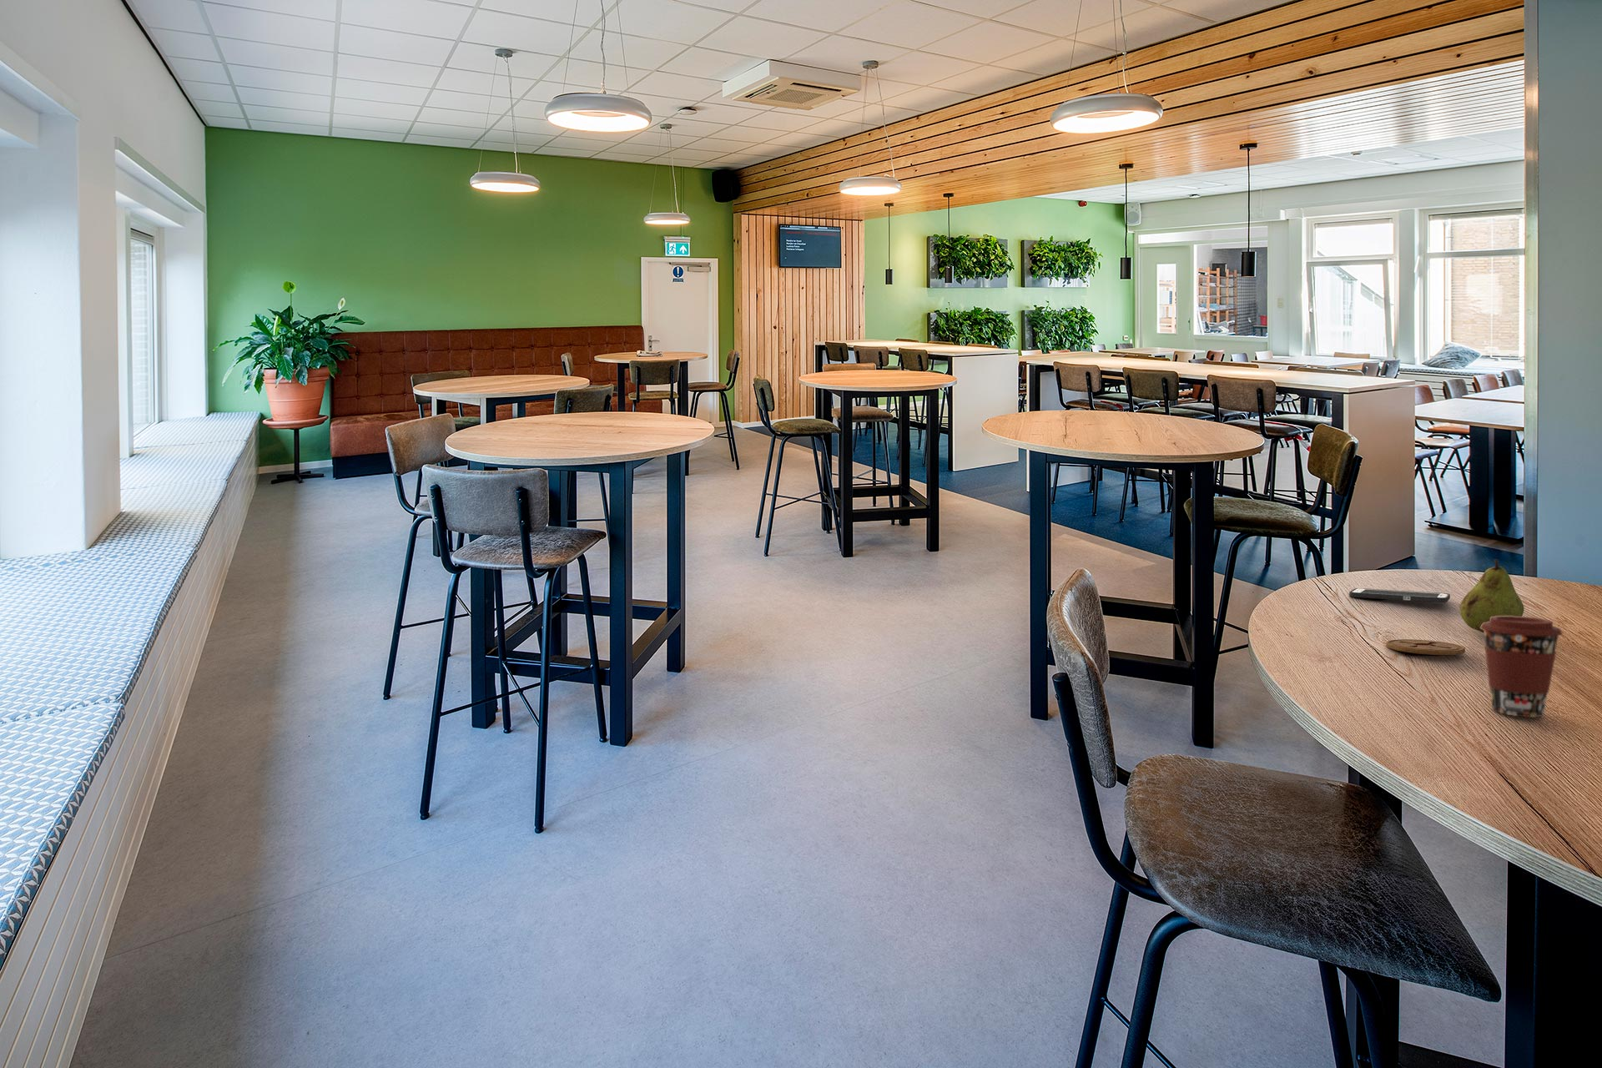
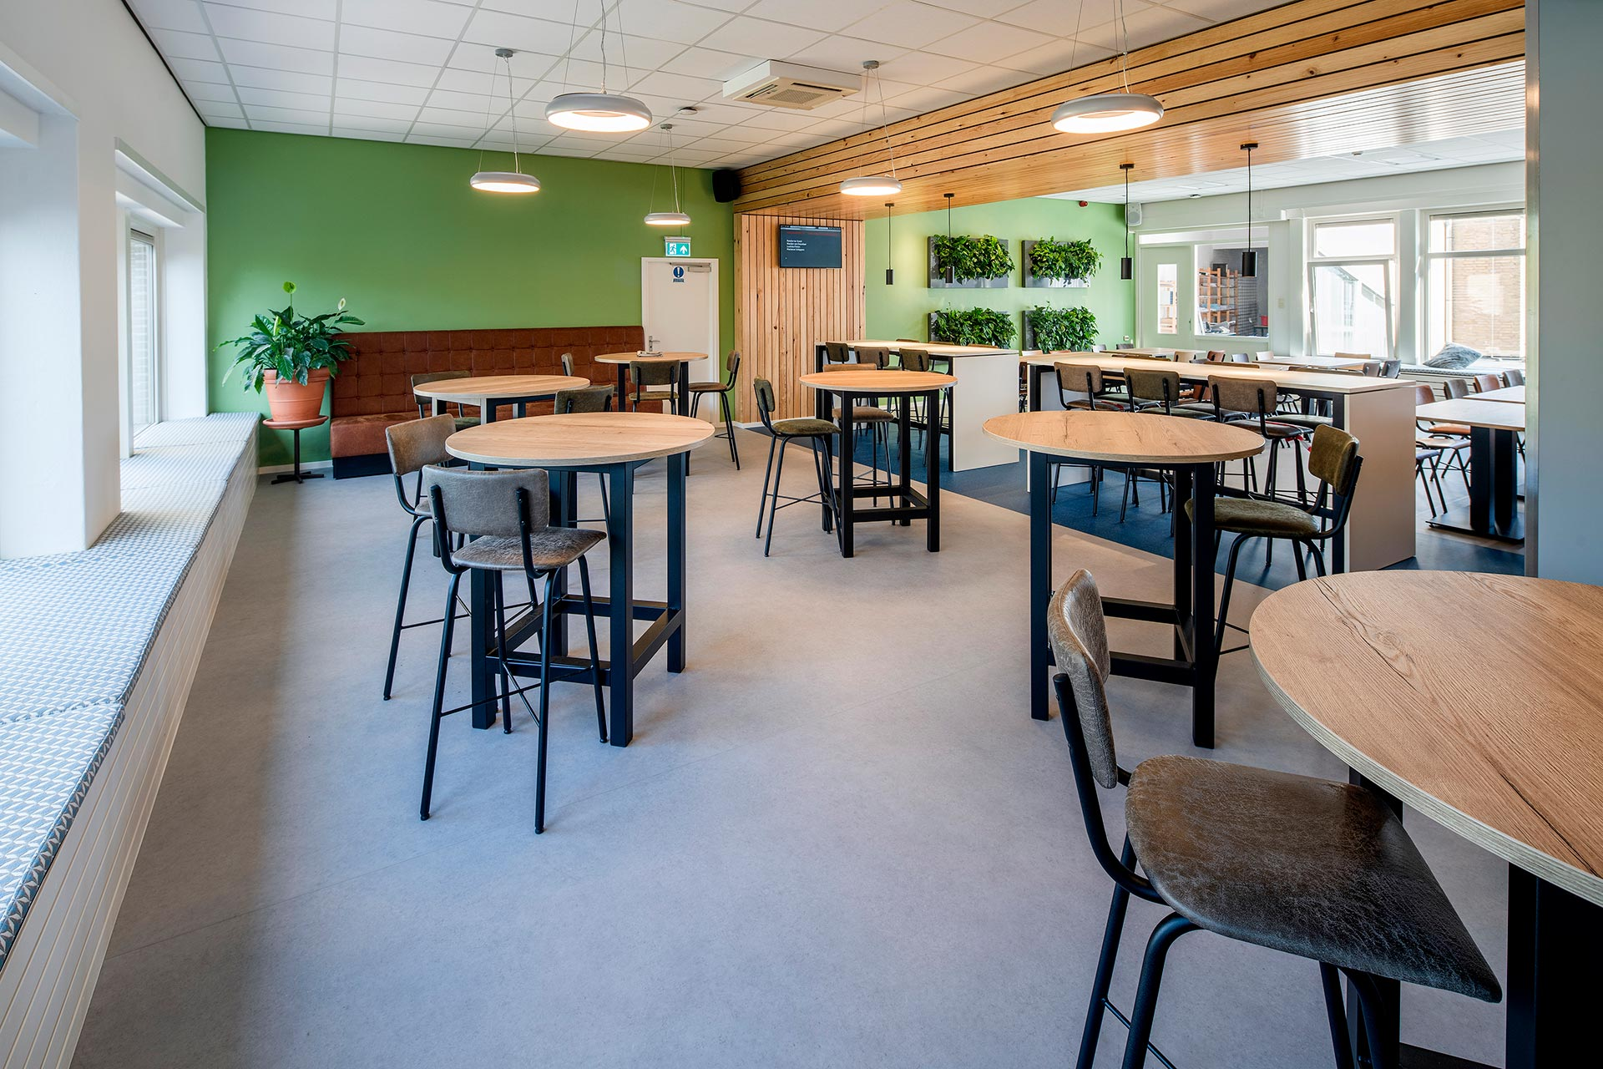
- cell phone (1398, 595)
- fruit (1492, 596)
- coffee cup (1519, 666)
- coaster (1424, 646)
